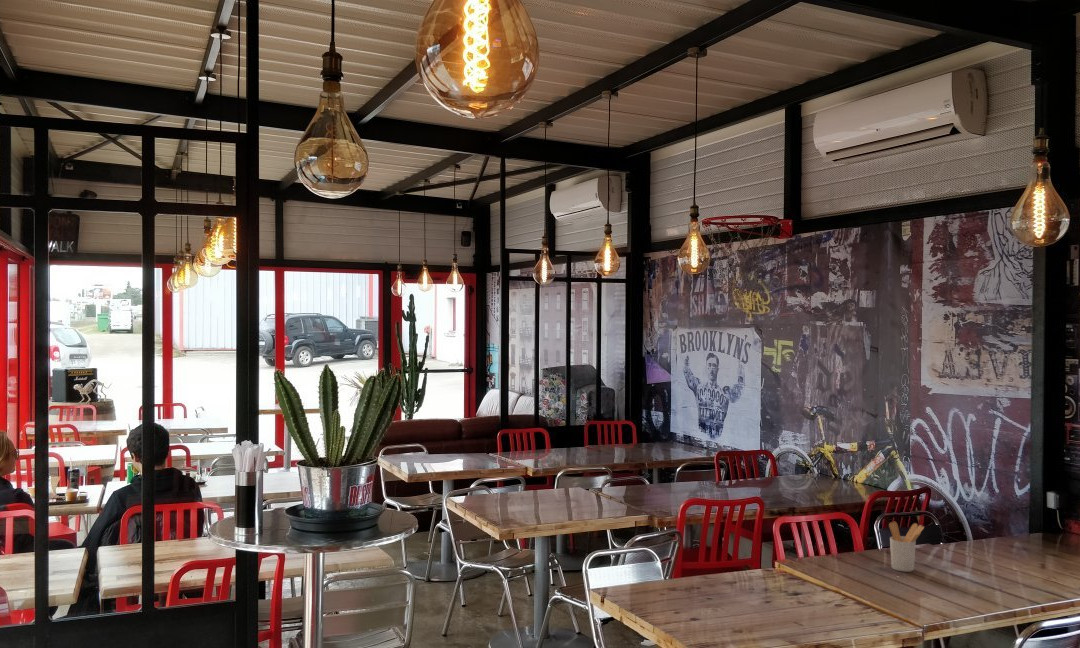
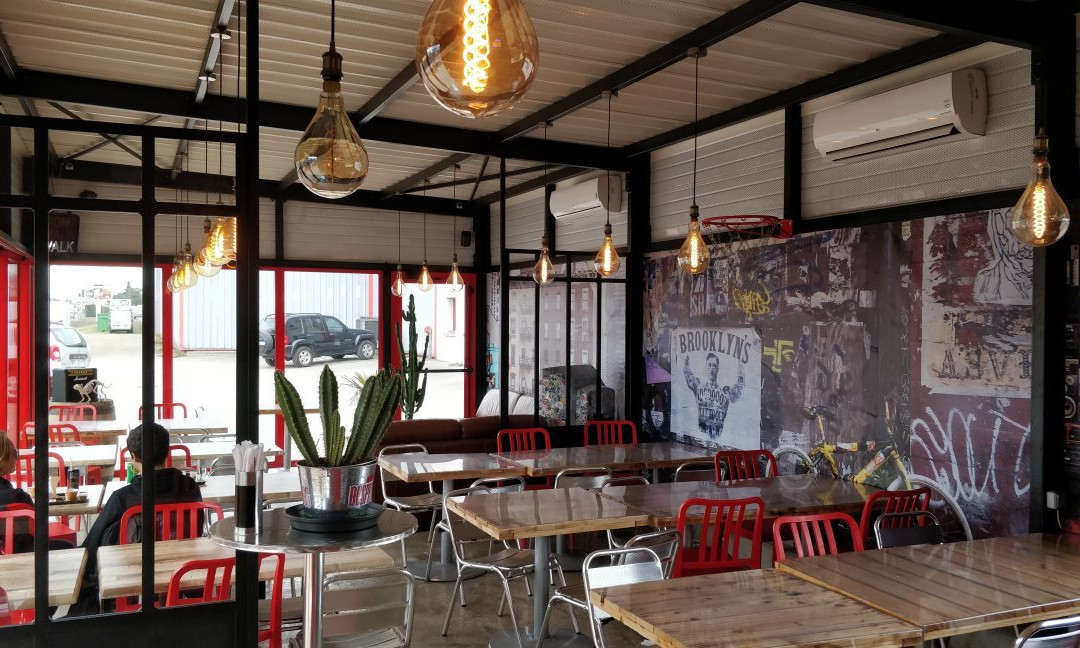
- utensil holder (907, 546)
